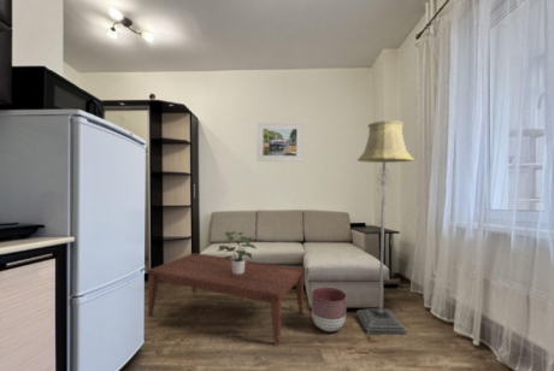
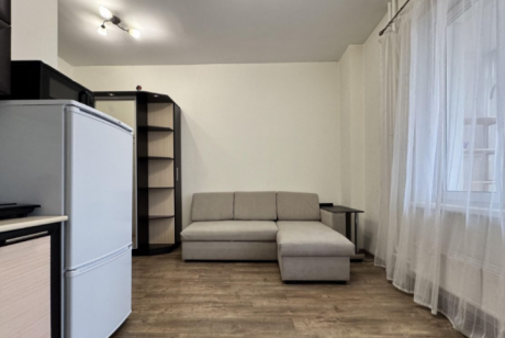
- planter (328, 311)
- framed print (279, 142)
- potted plant (237, 251)
- coffee table (226, 292)
- floor lamp (382, 225)
